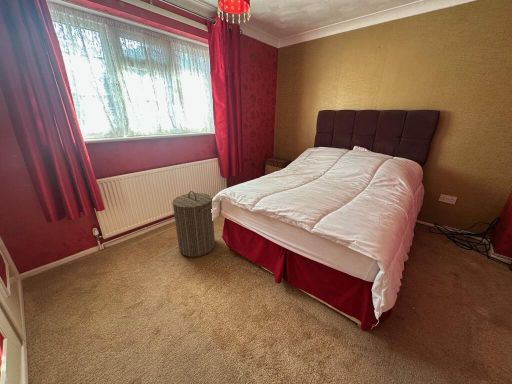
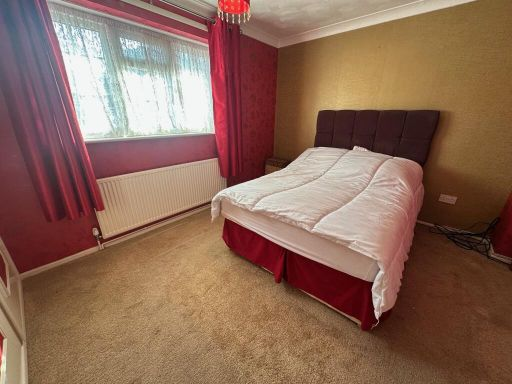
- laundry hamper (194, 220)
